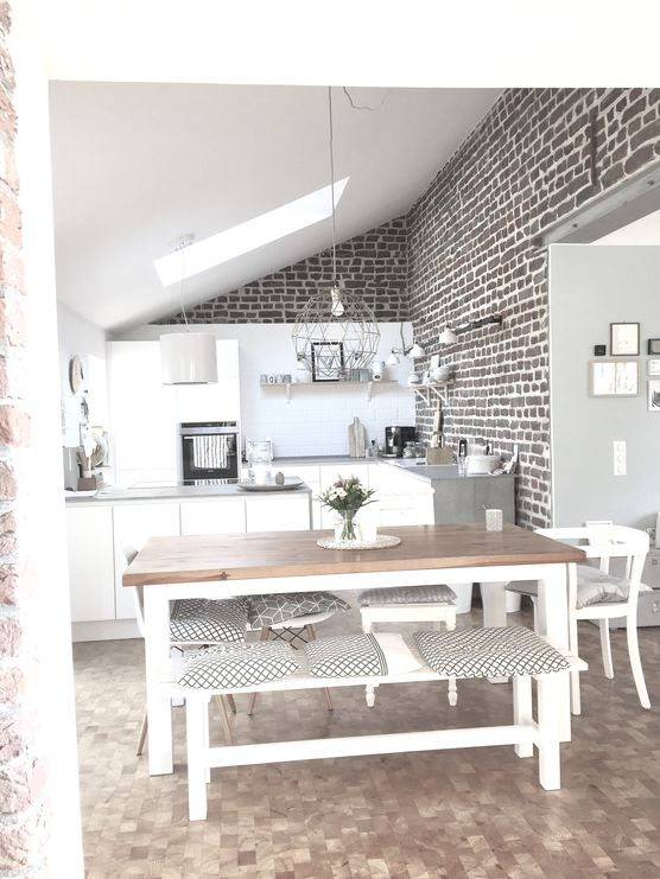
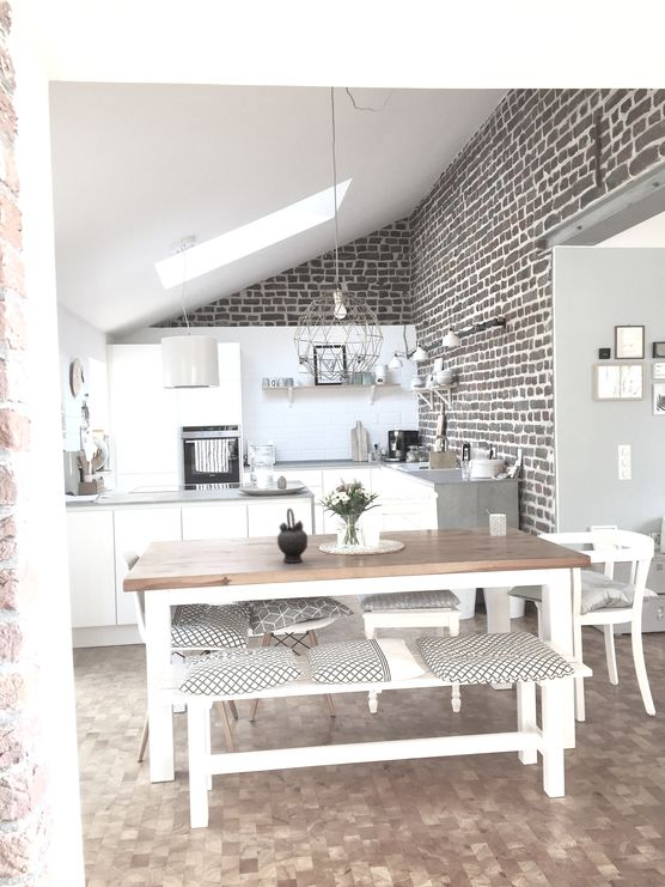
+ teapot (291, 534)
